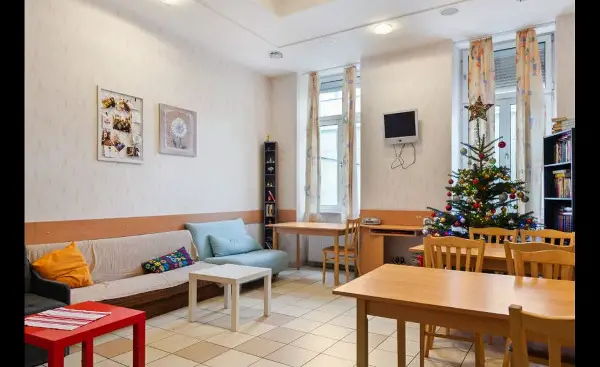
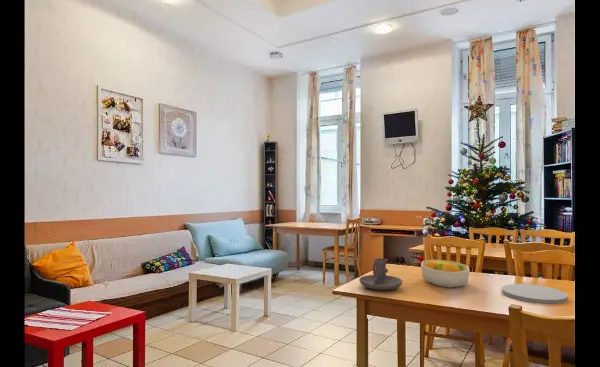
+ plate (533, 293)
+ fruit bowl (444, 270)
+ candle holder (379, 272)
